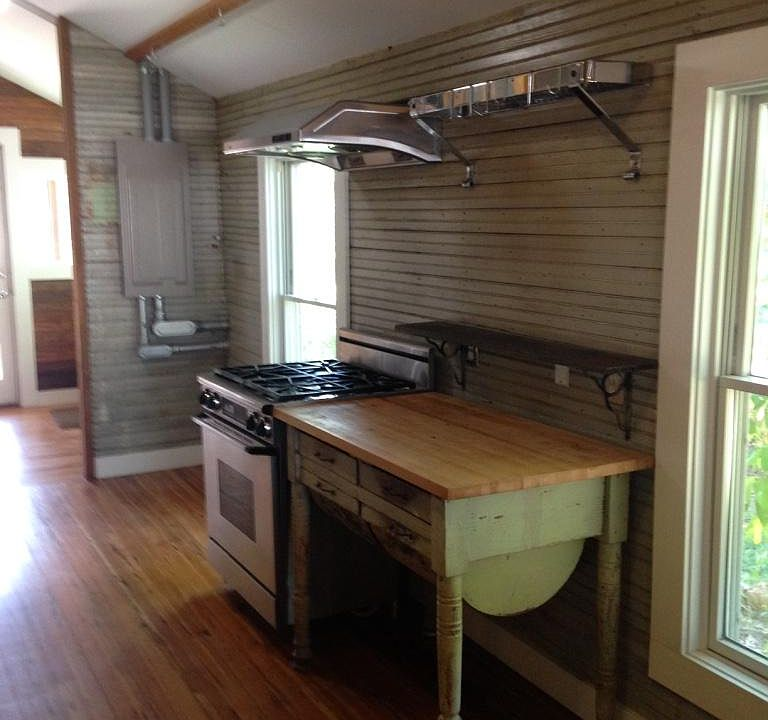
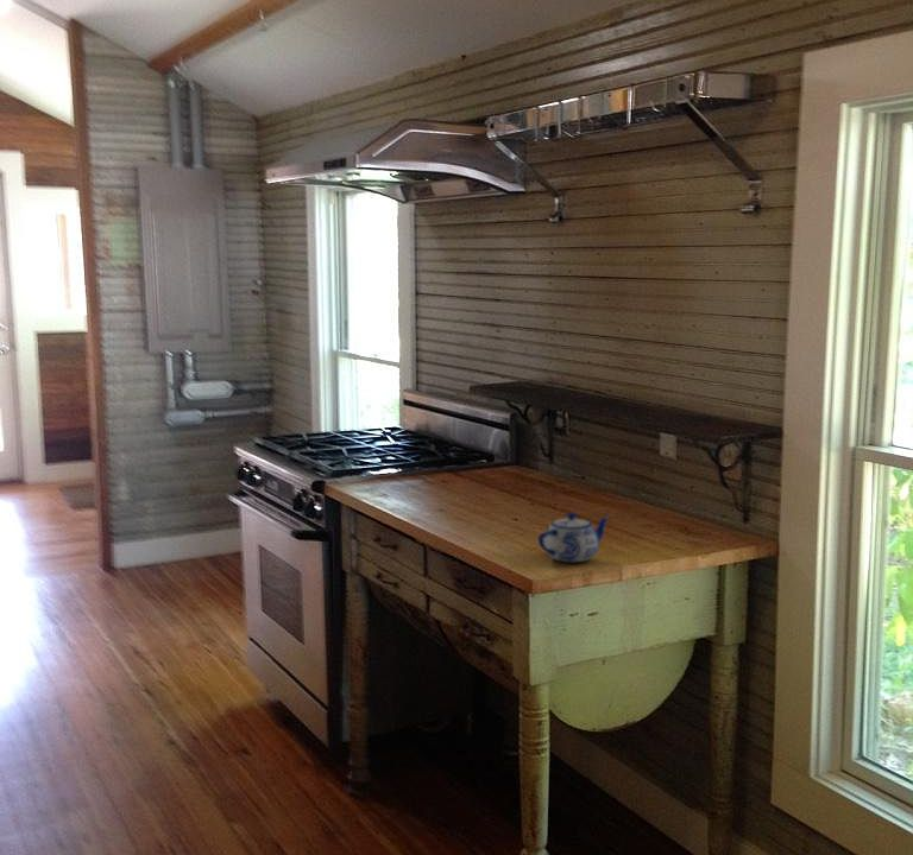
+ teapot (574, 534)
